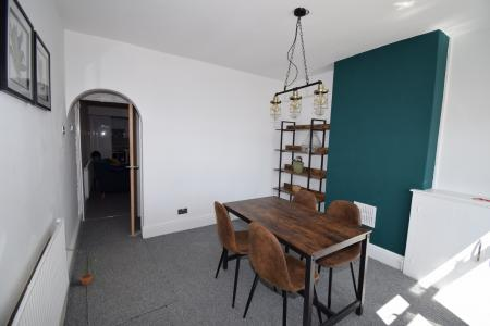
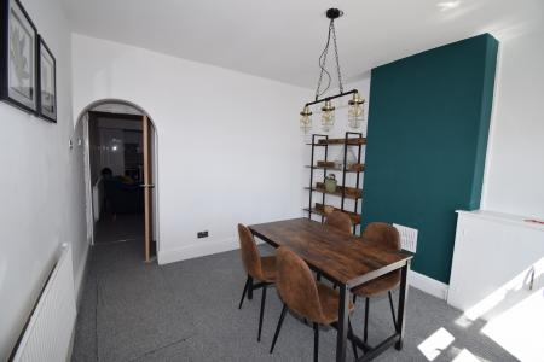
- potted plant (84, 265)
